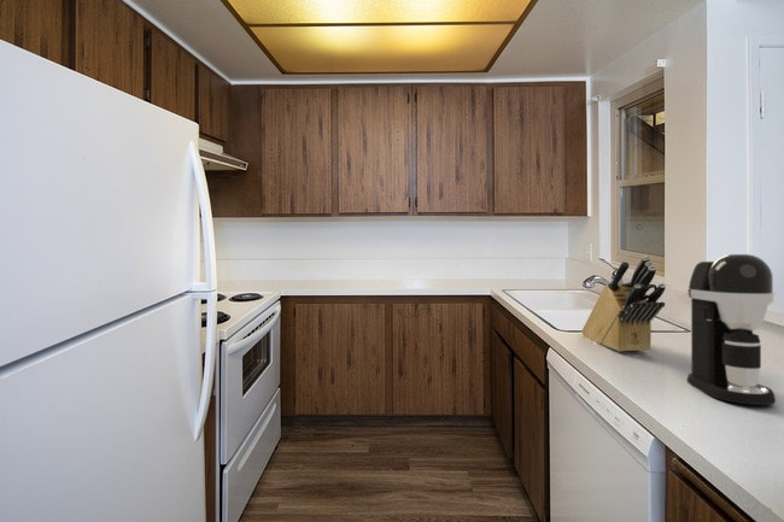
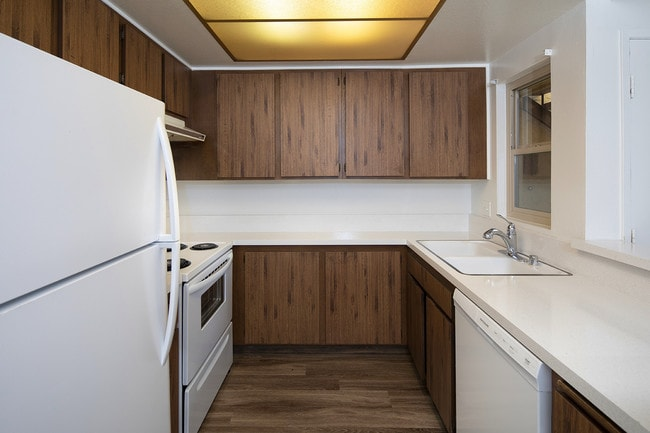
- coffee maker (727, 322)
- knife block (620, 301)
